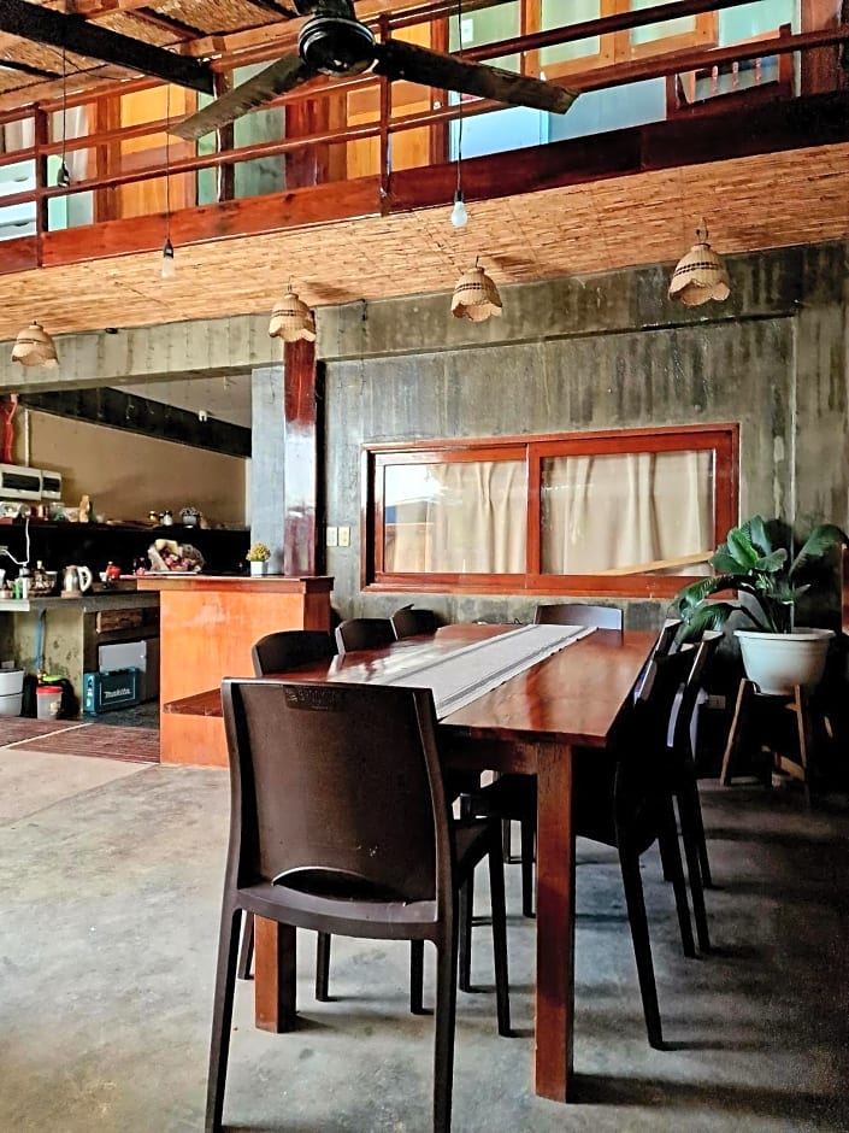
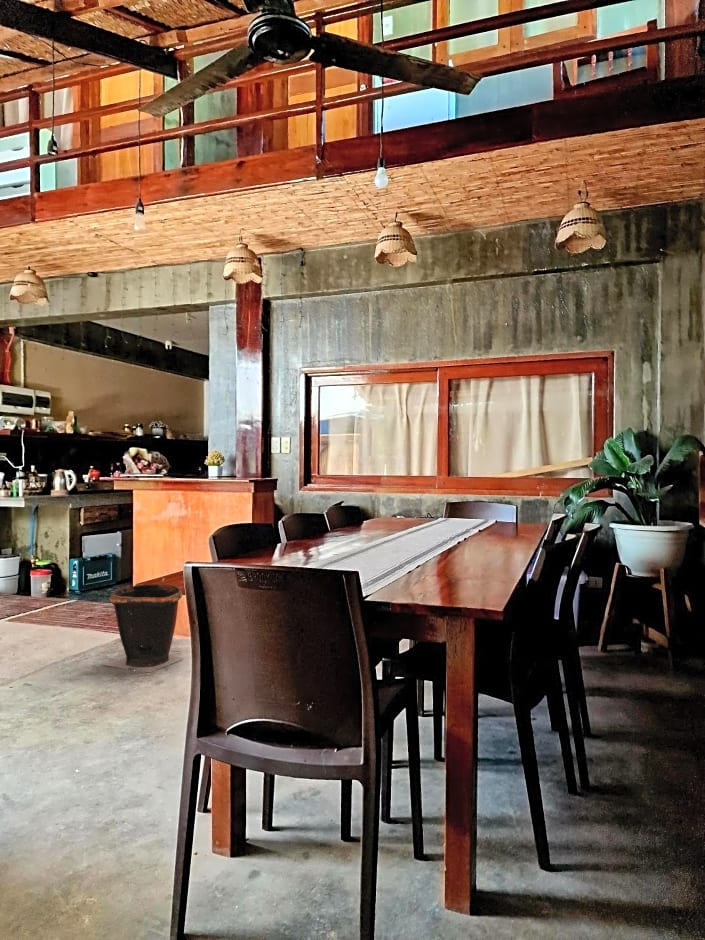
+ waste bin (148, 622)
